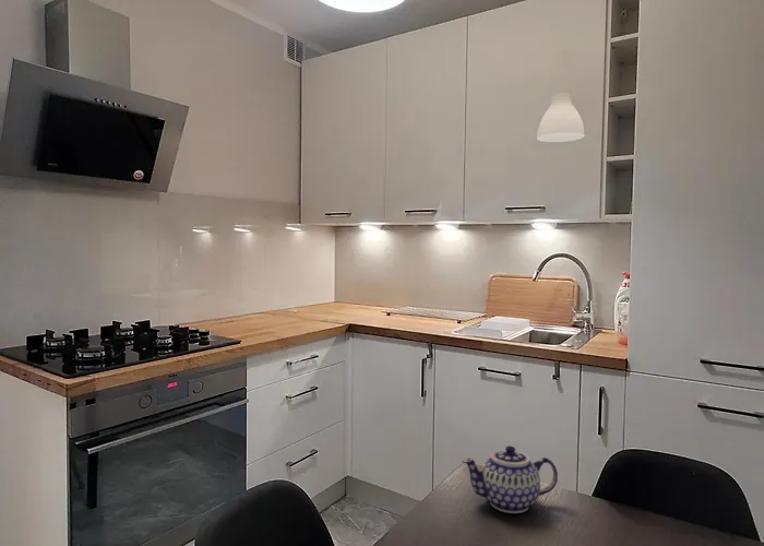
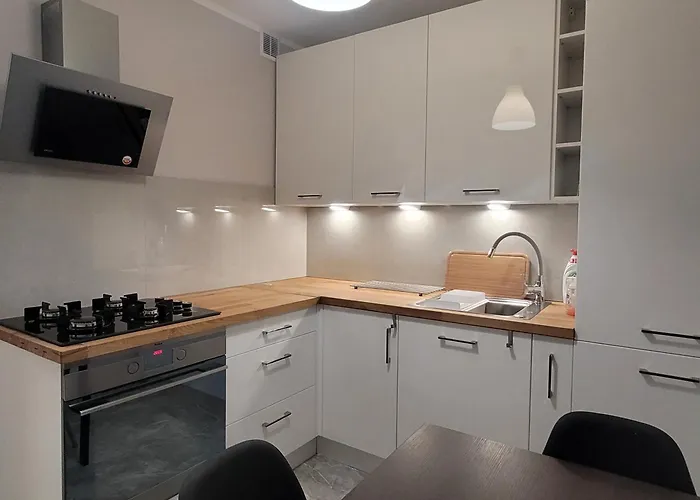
- teapot (510, 475)
